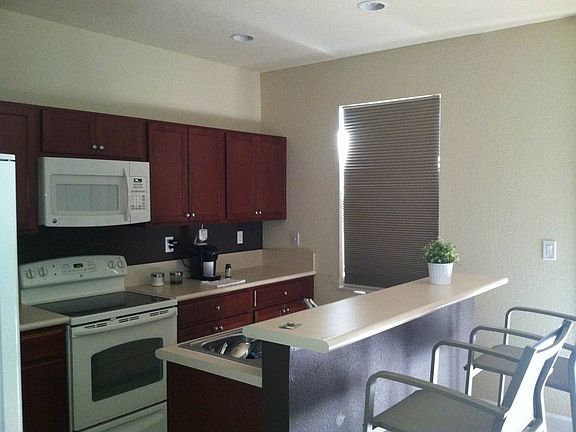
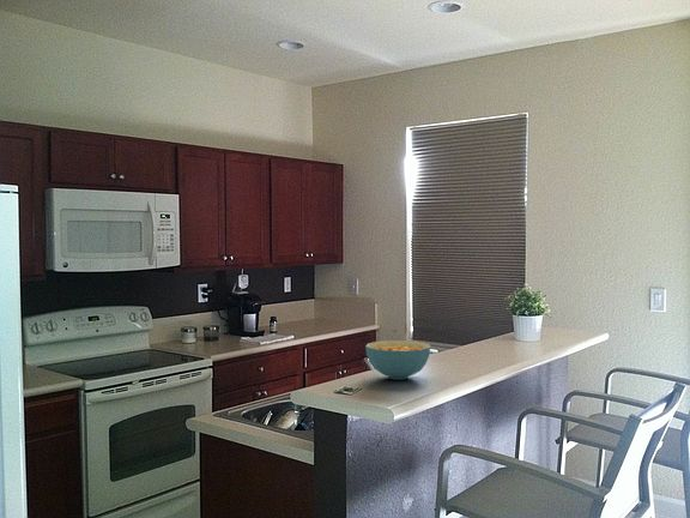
+ cereal bowl (398, 361)
